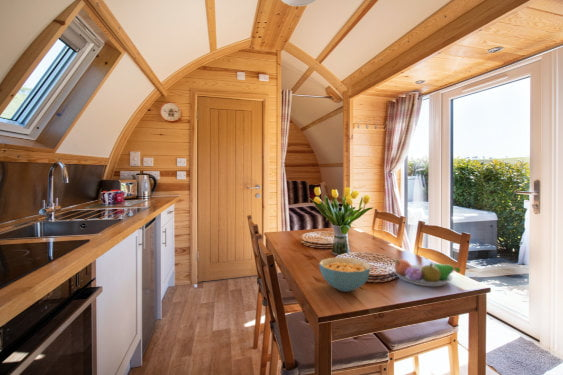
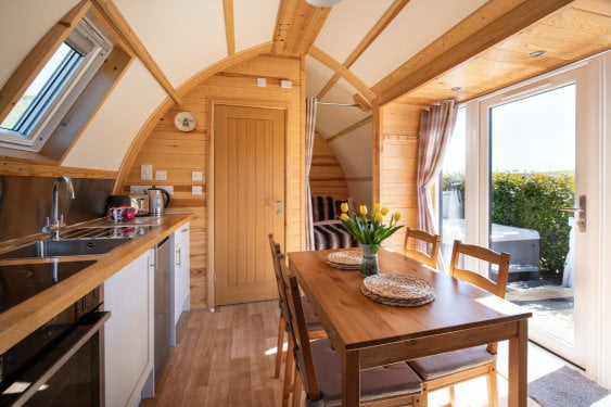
- fruit bowl (423, 268)
- cereal bowl (344, 276)
